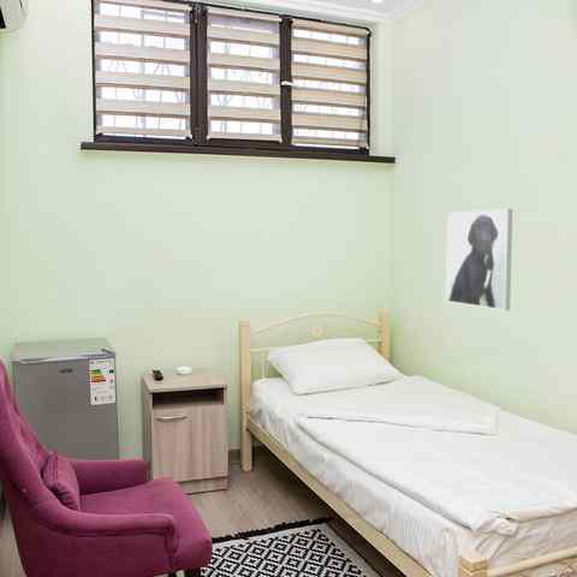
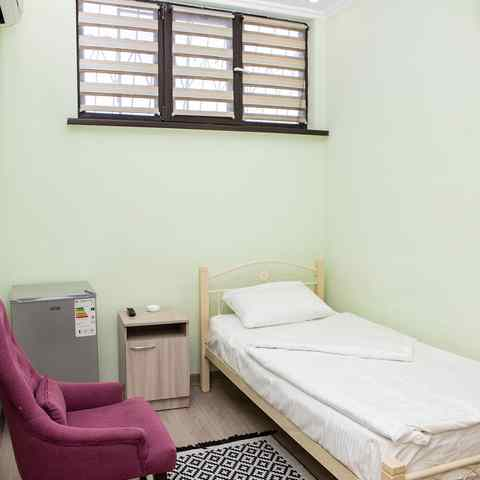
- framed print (476, 258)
